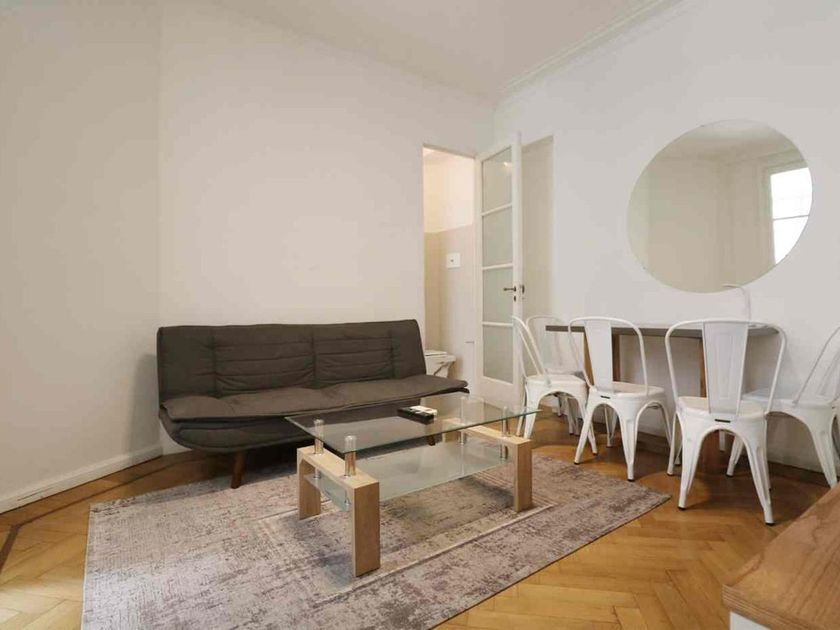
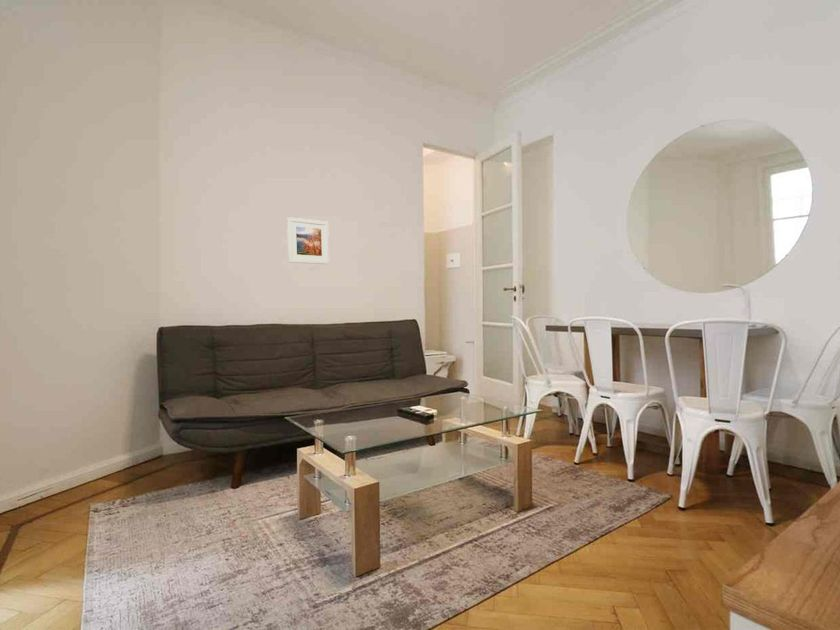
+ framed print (308, 241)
